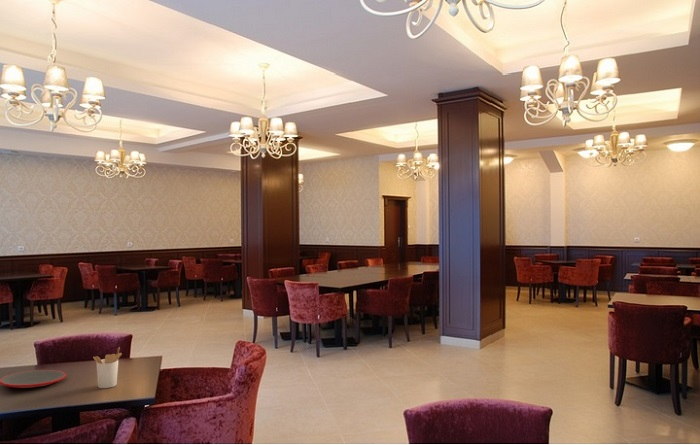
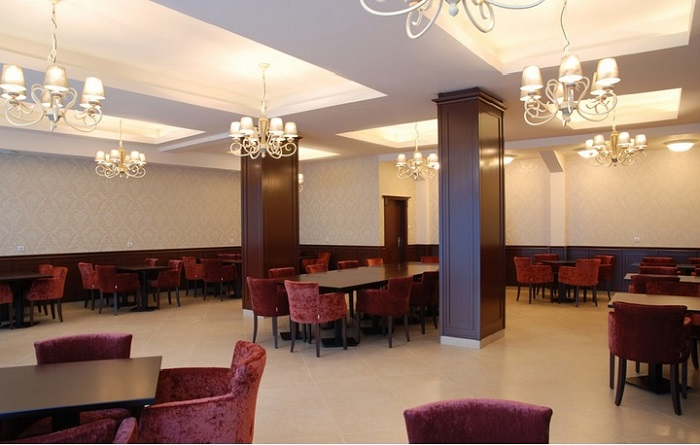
- plate (33, 379)
- utensil holder (109, 368)
